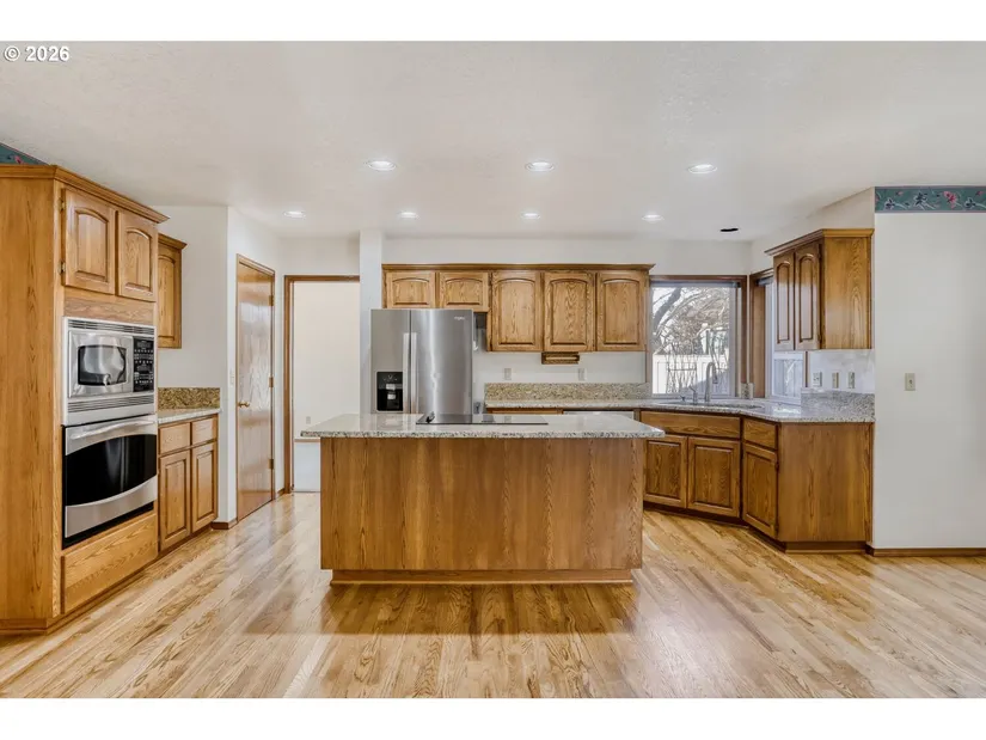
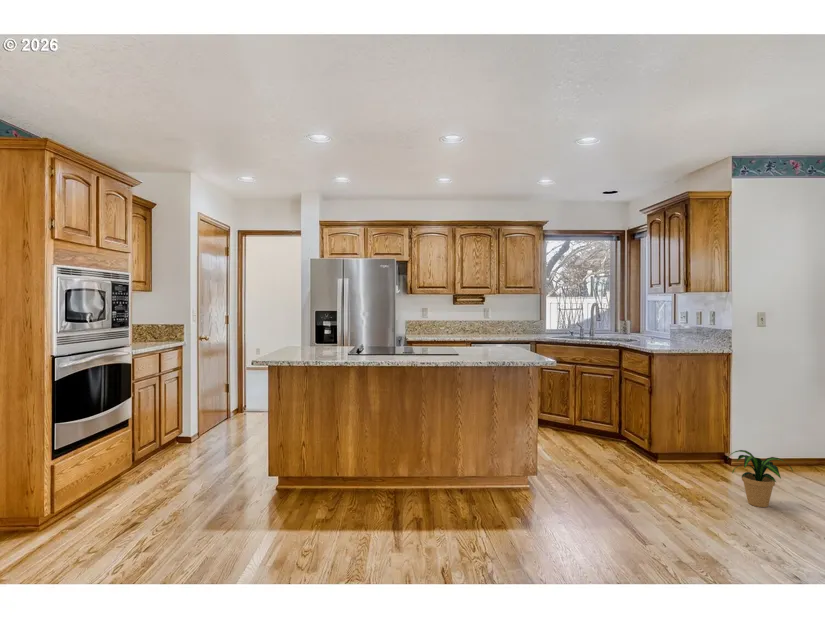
+ potted plant (757, 478)
